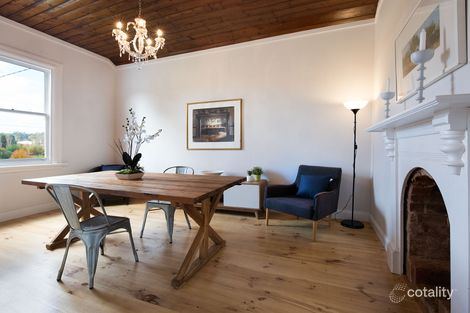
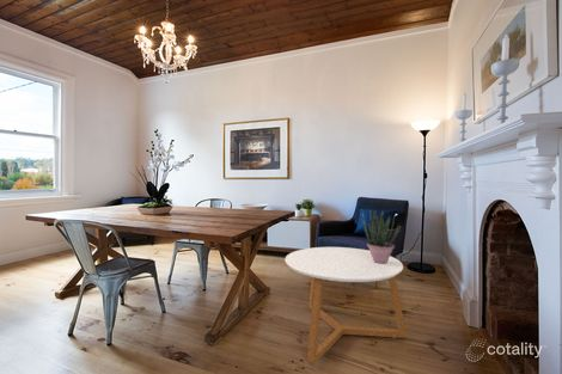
+ coffee table (343, 281)
+ potted plant (380, 235)
